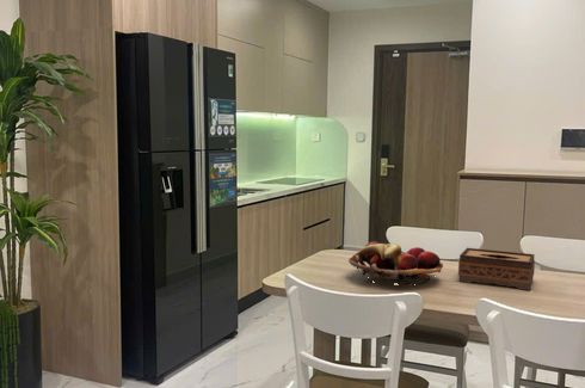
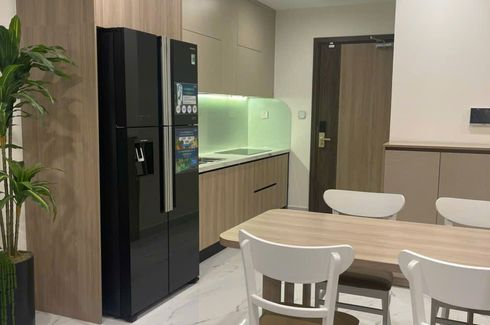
- tissue box (497, 267)
- fruit basket (395, 260)
